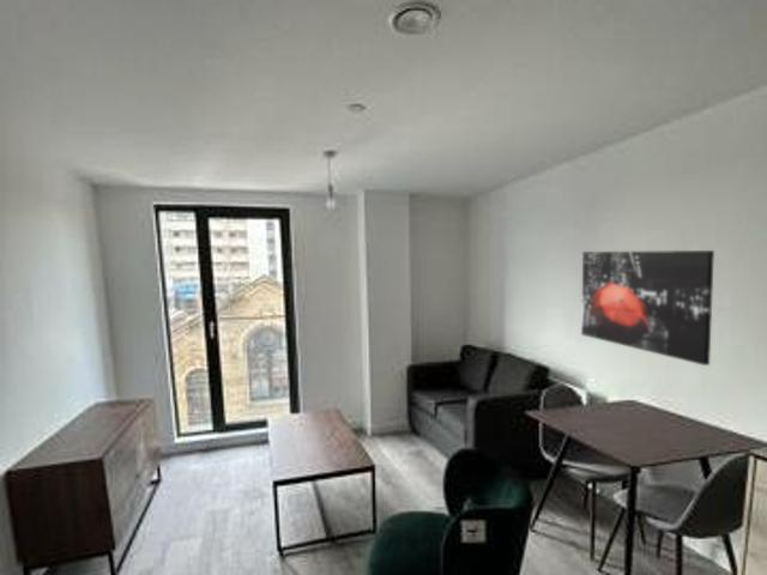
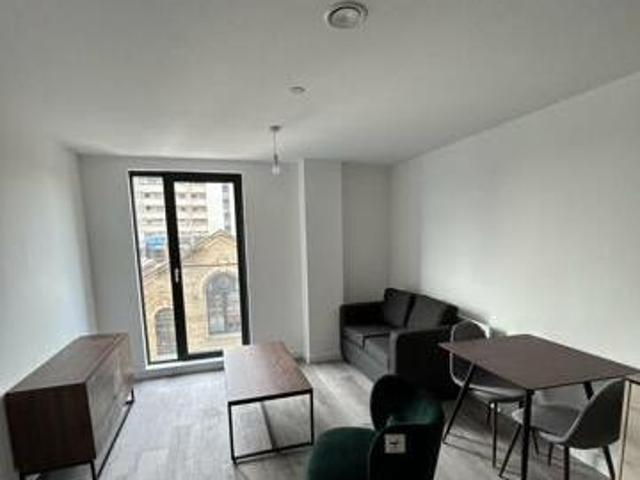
- wall art (636, 299)
